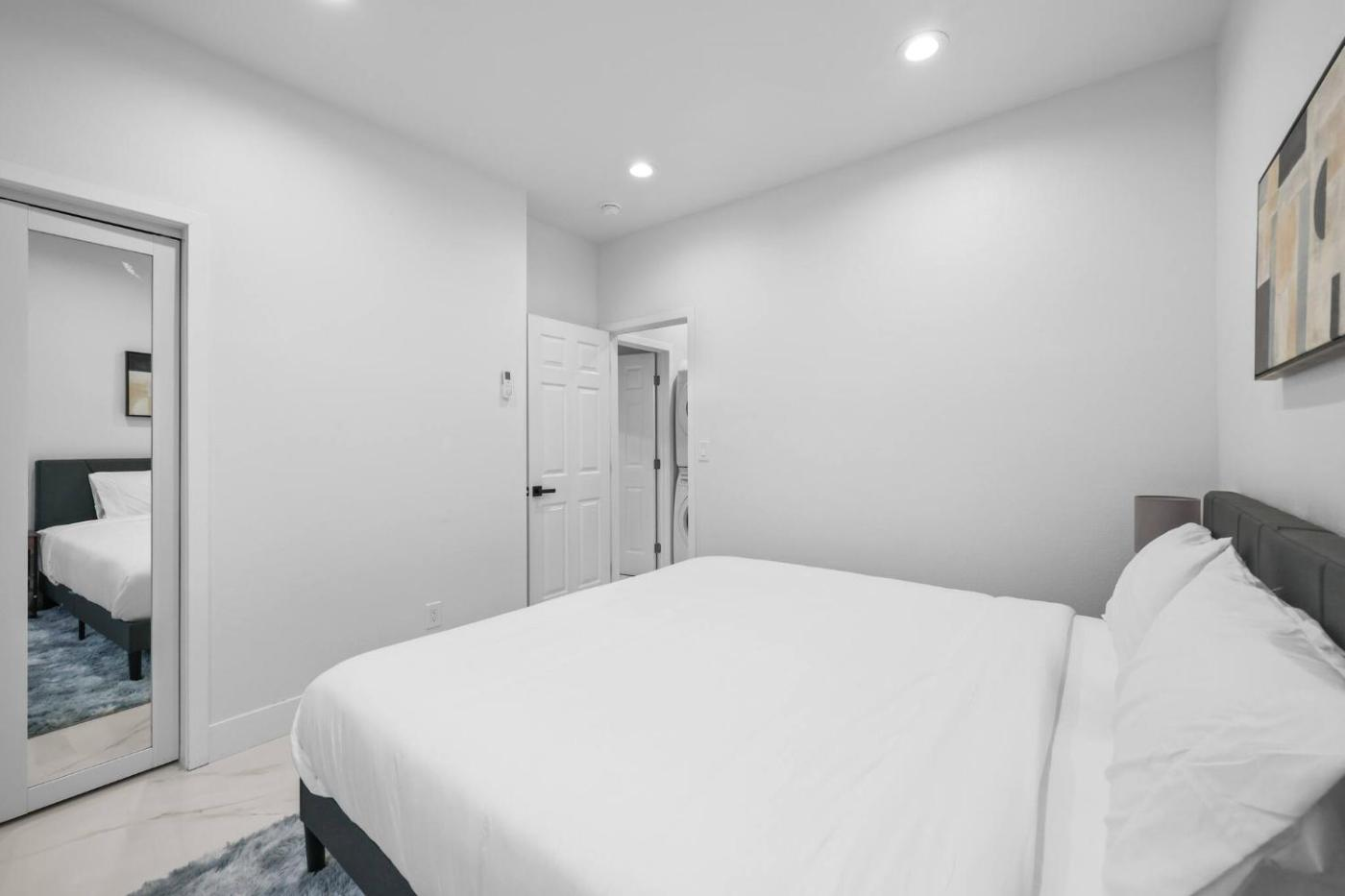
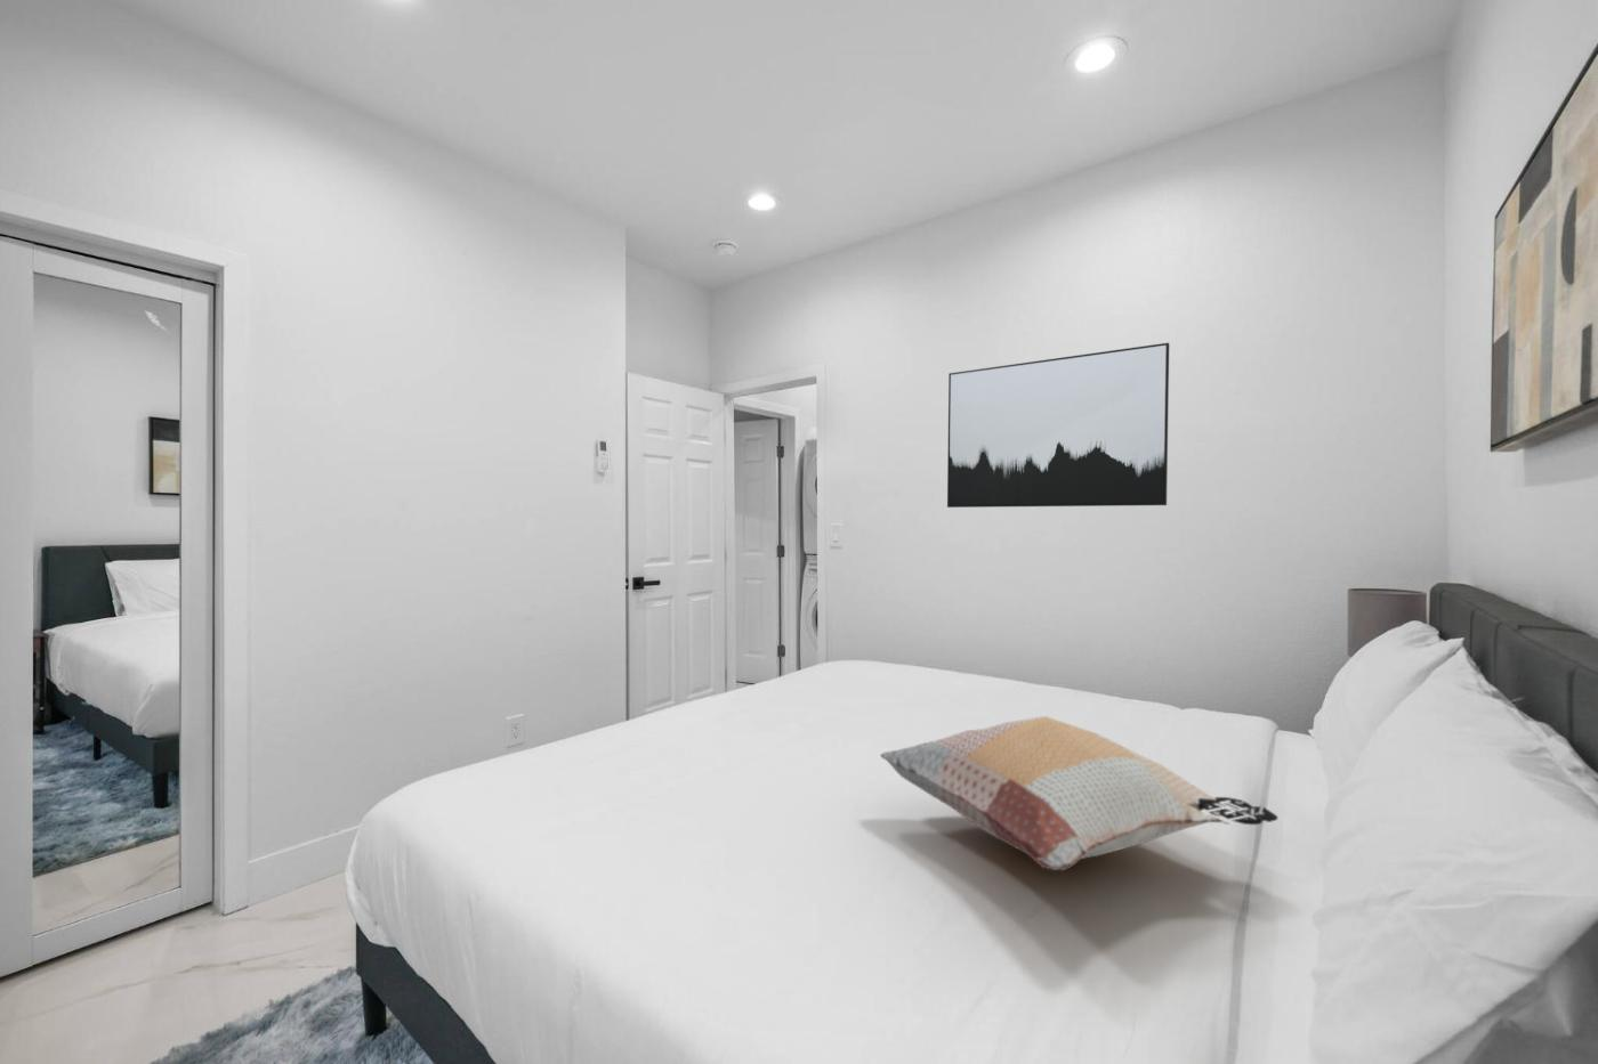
+ wall art (1047, 432)
+ decorative pillow (1059, 783)
